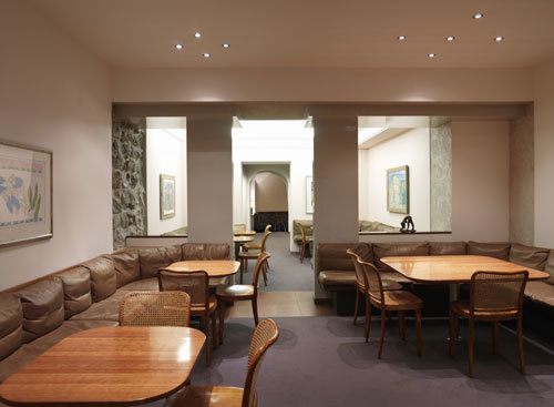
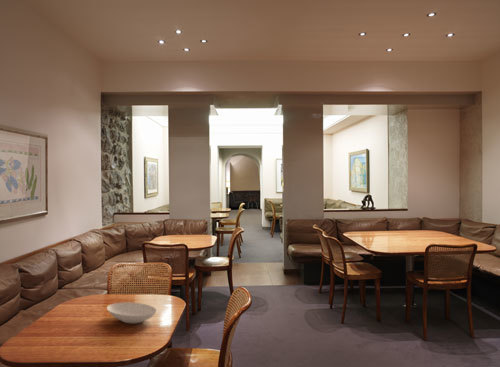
+ bowl (131, 314)
